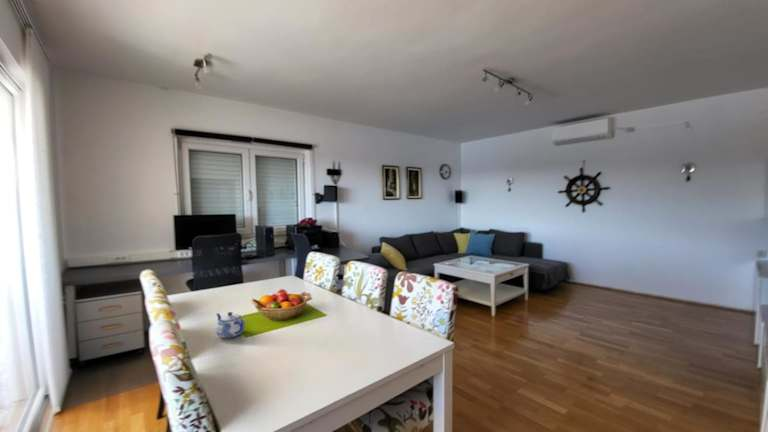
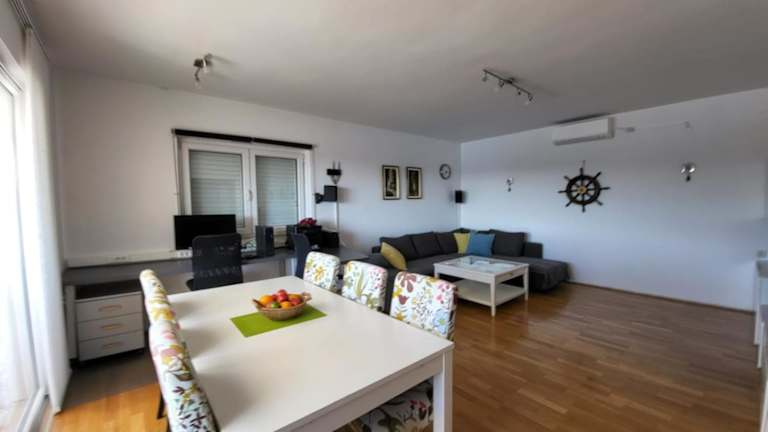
- teapot (229, 322)
